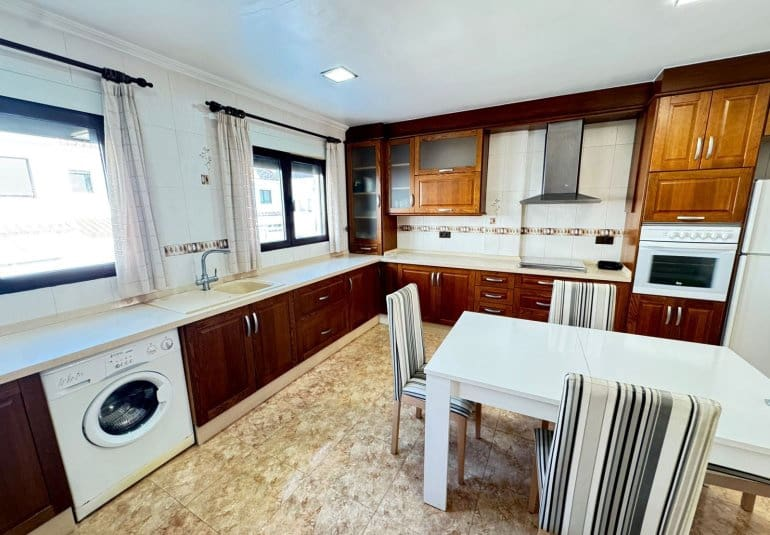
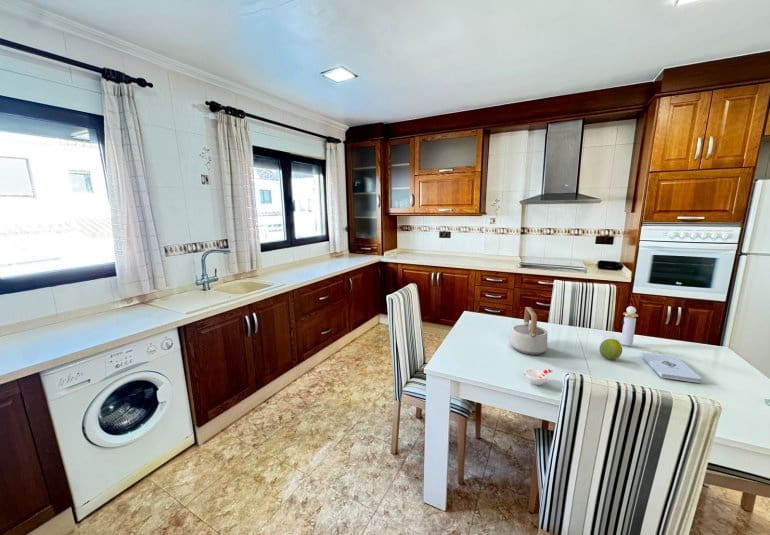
+ cup (538, 376)
+ fruit (610, 348)
+ teapot (528, 328)
+ perfume bottle (629, 326)
+ notepad (668, 366)
